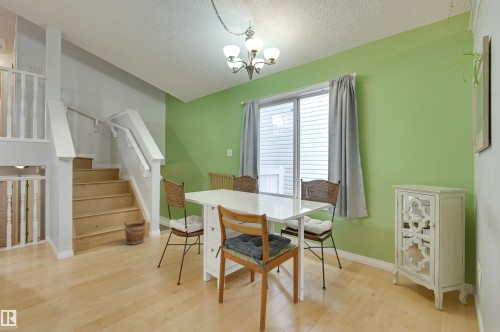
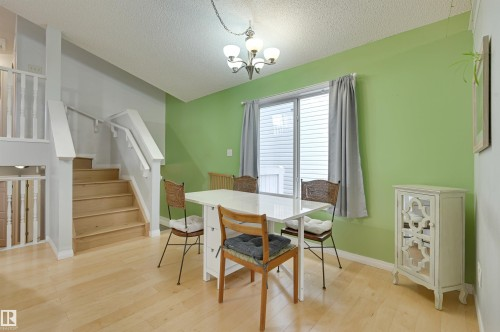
- bucket (135, 231)
